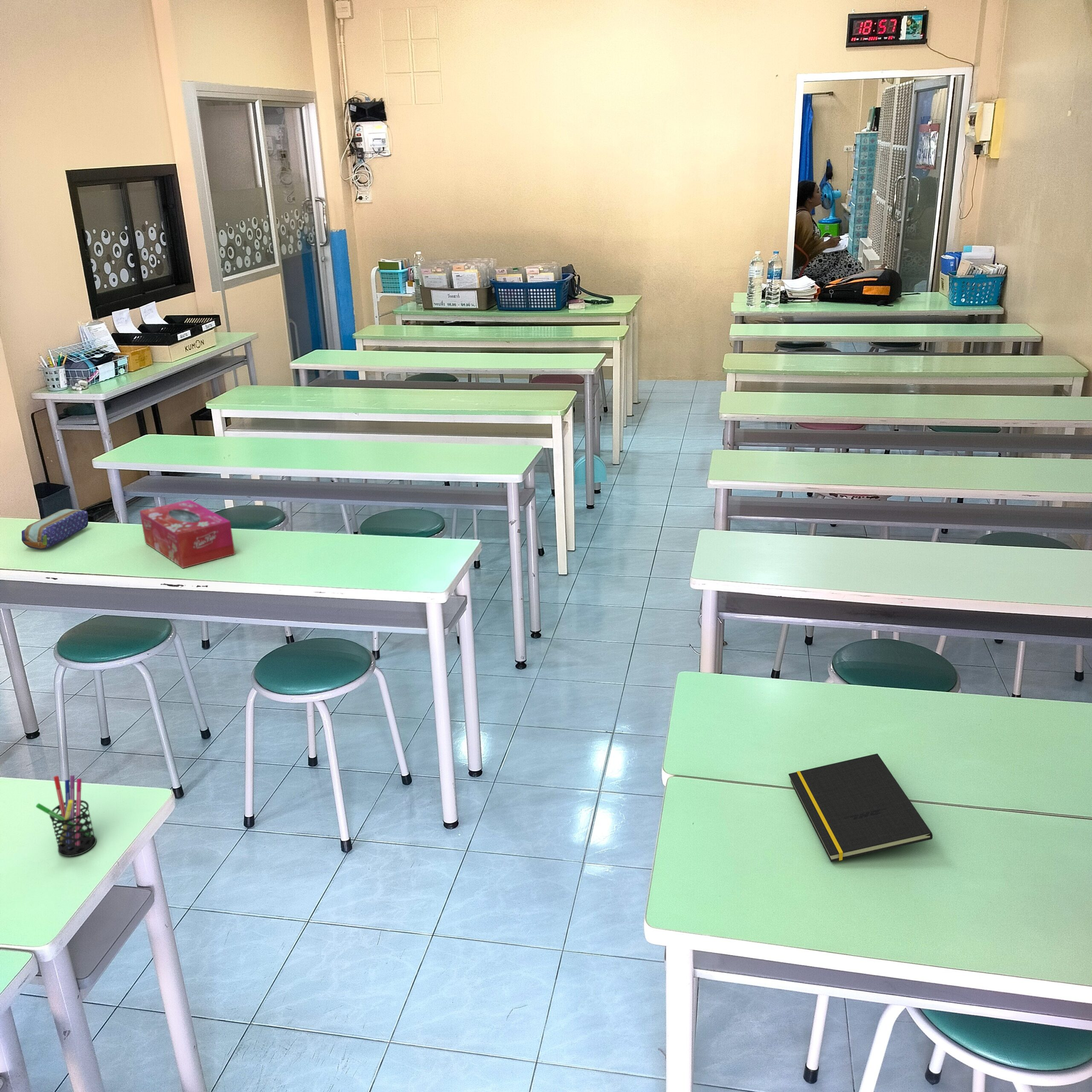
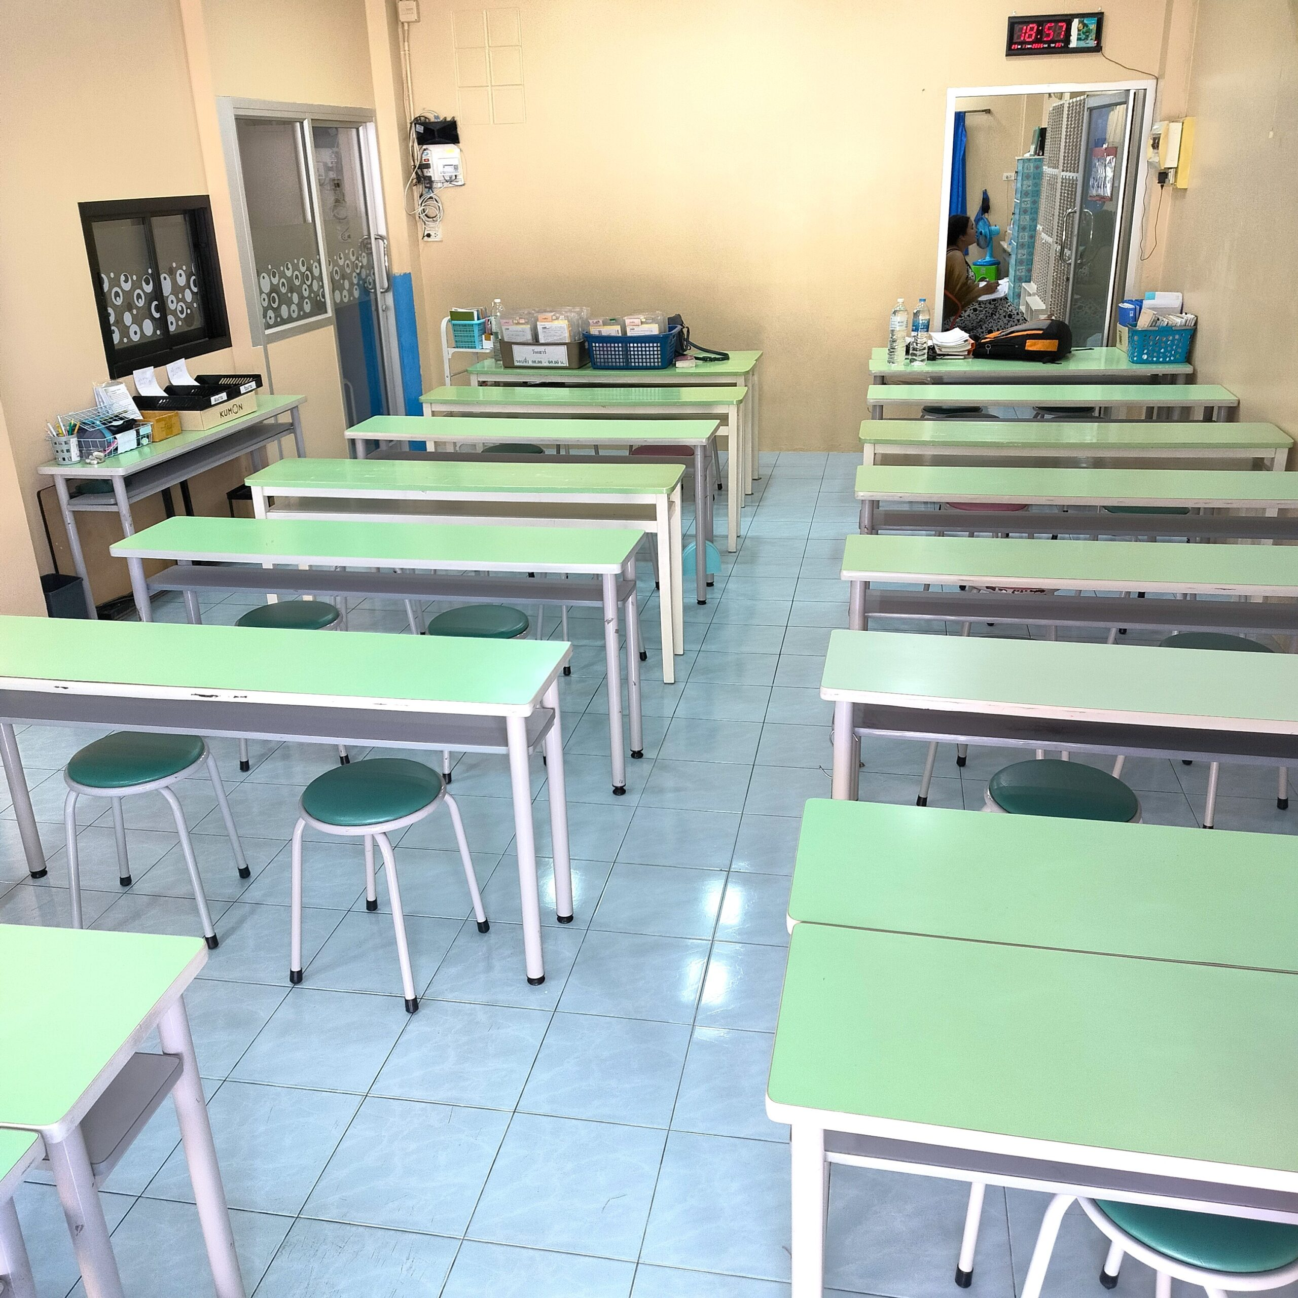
- tissue box (186, 532)
- notepad (856, 804)
- pencil case (55, 528)
- pen holder (65, 816)
